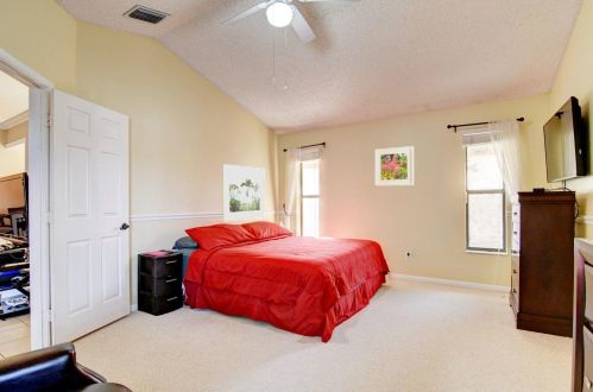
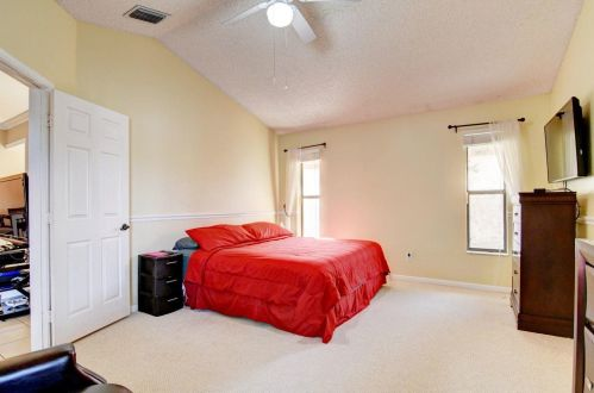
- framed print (245, 192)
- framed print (393, 166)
